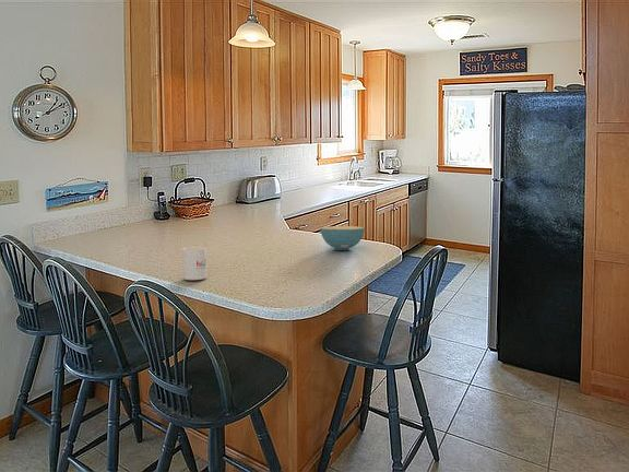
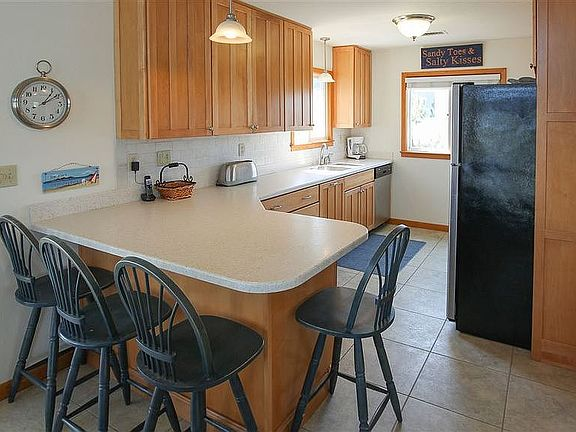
- mug (195, 262)
- cereal bowl (342, 238)
